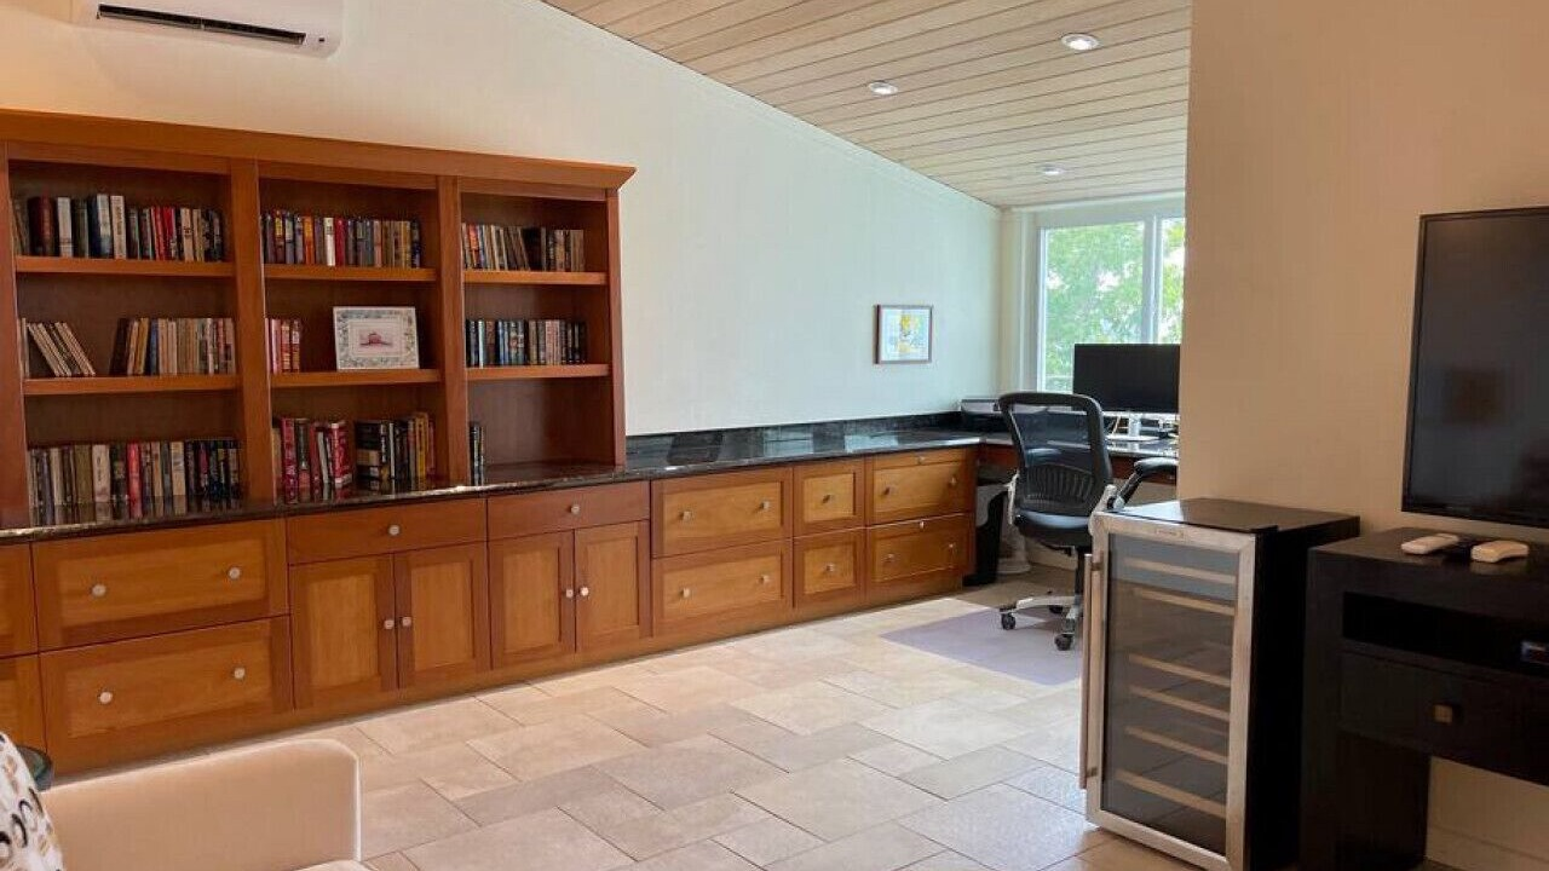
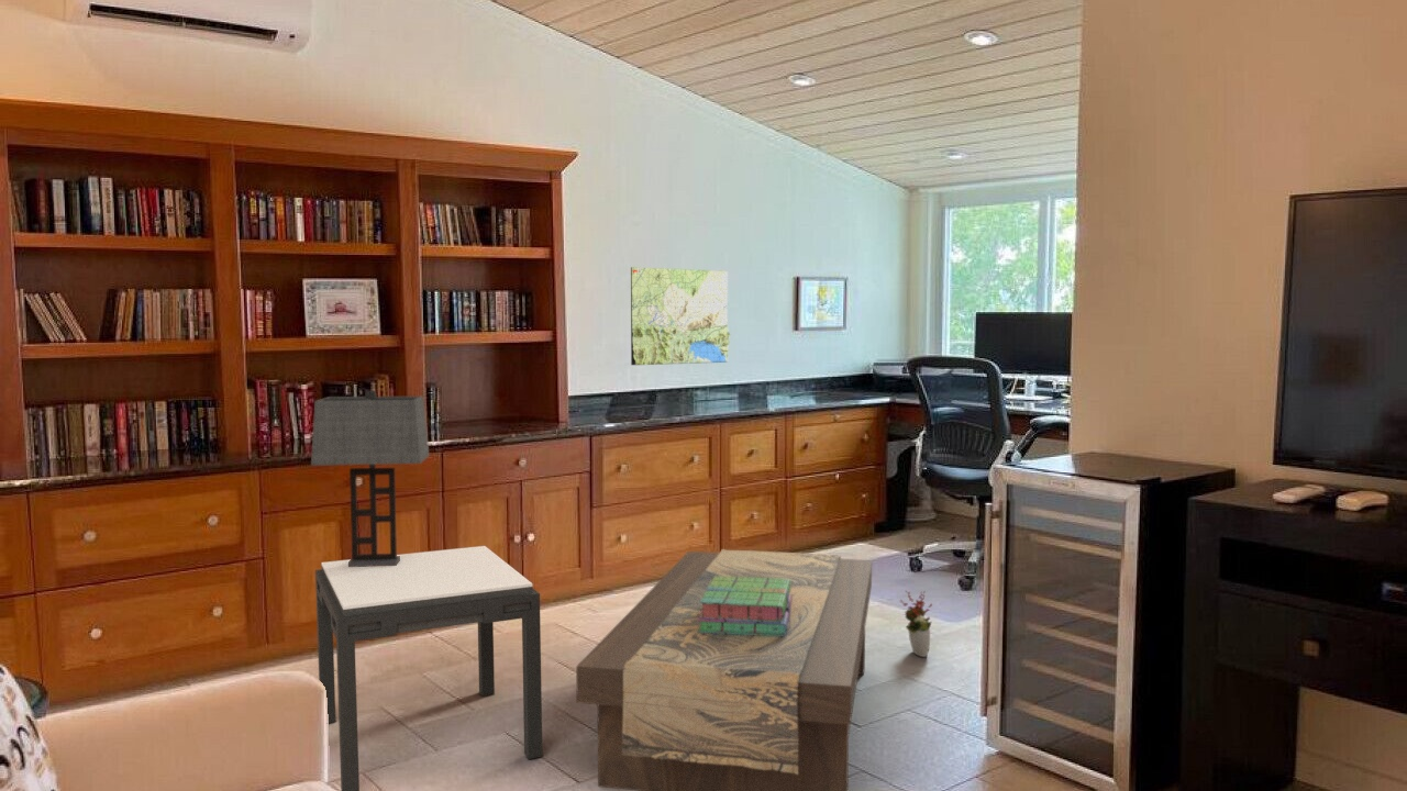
+ stack of books (746, 603)
+ decorative plant (916, 621)
+ table lamp (372, 477)
+ side table (420, 630)
+ road map (683, 316)
+ coffee table (750, 659)
